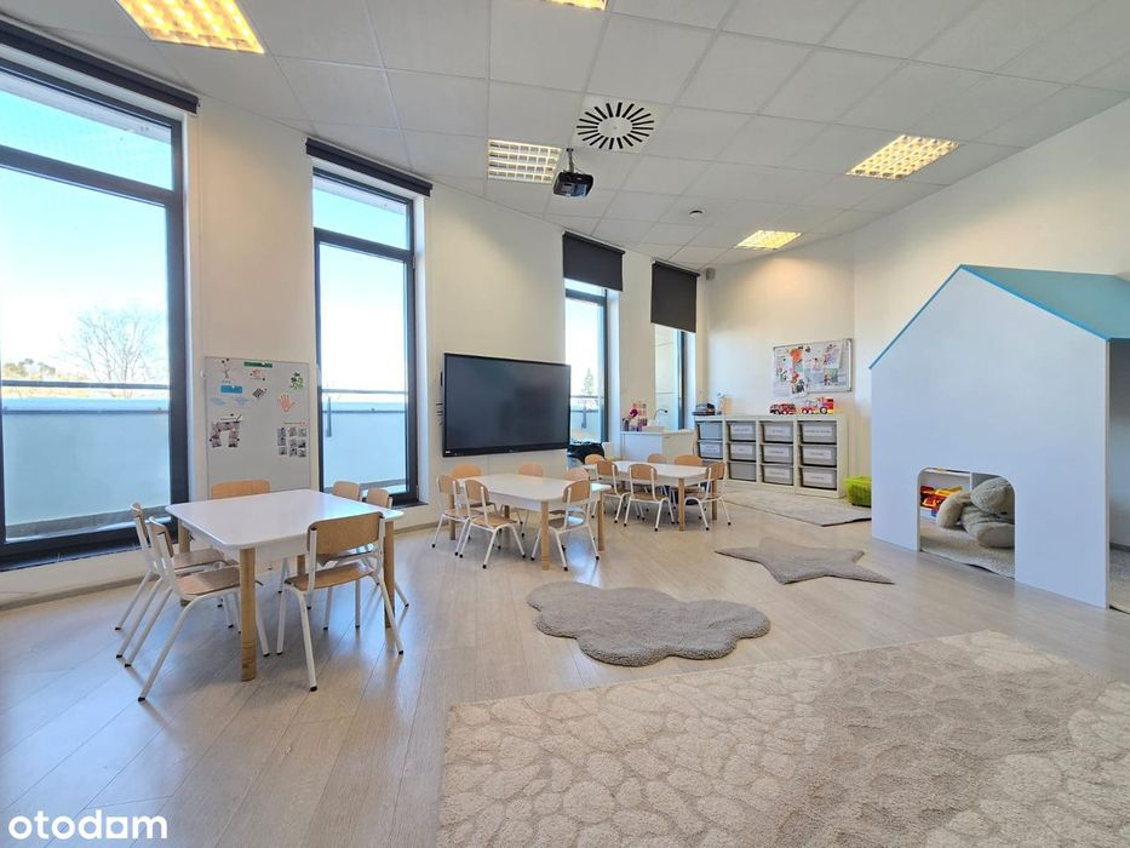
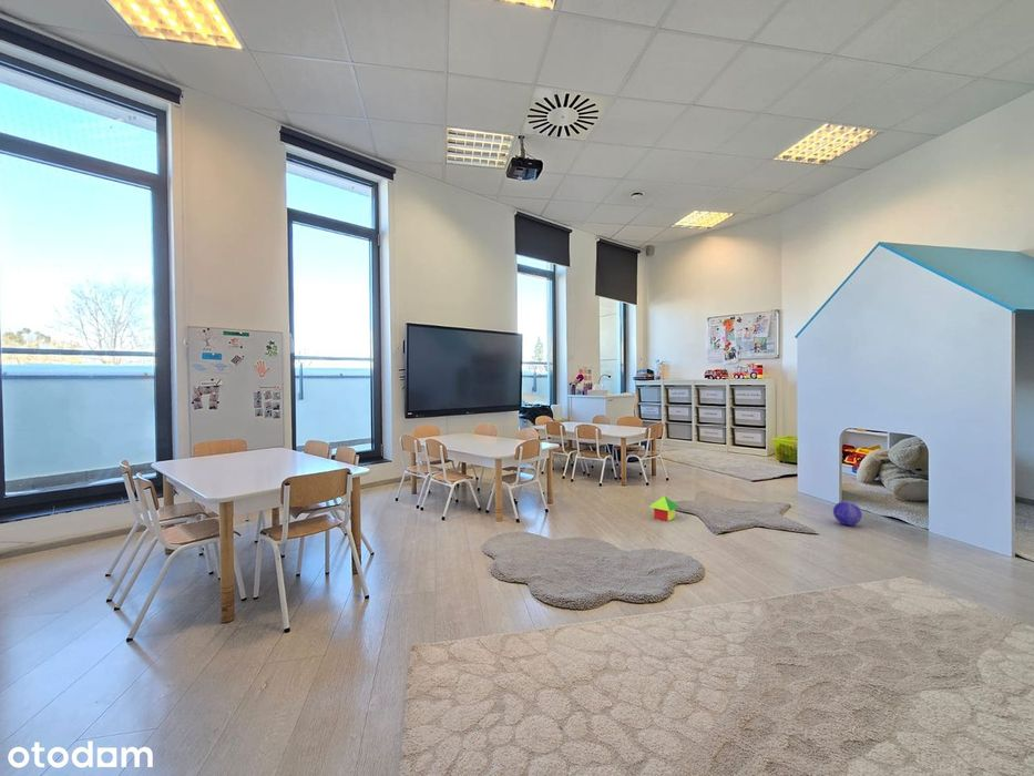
+ decorative ball (847, 512)
+ toy house (664, 507)
